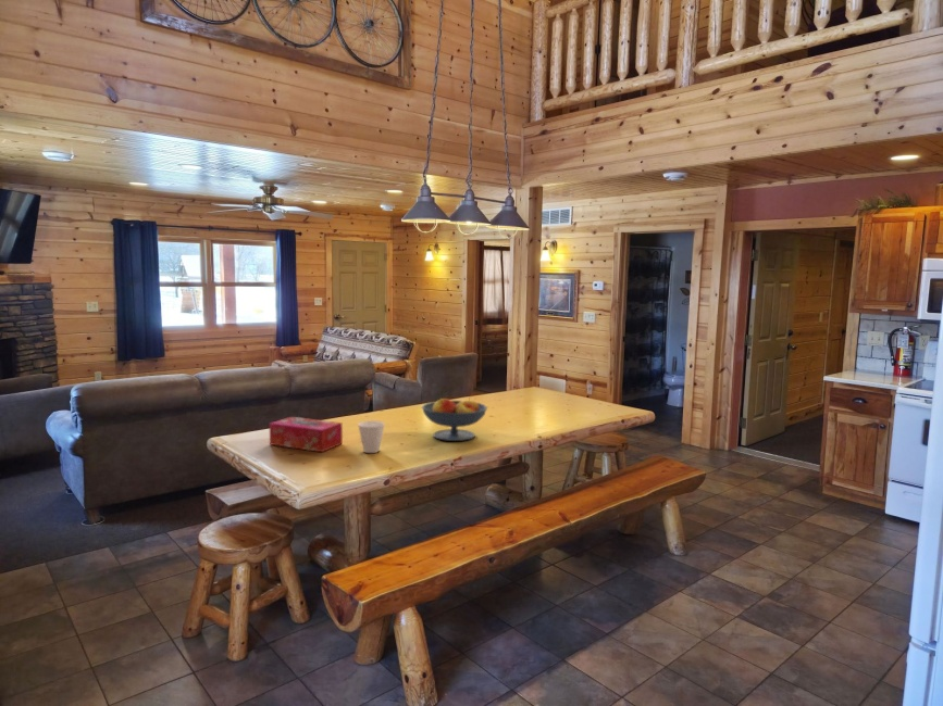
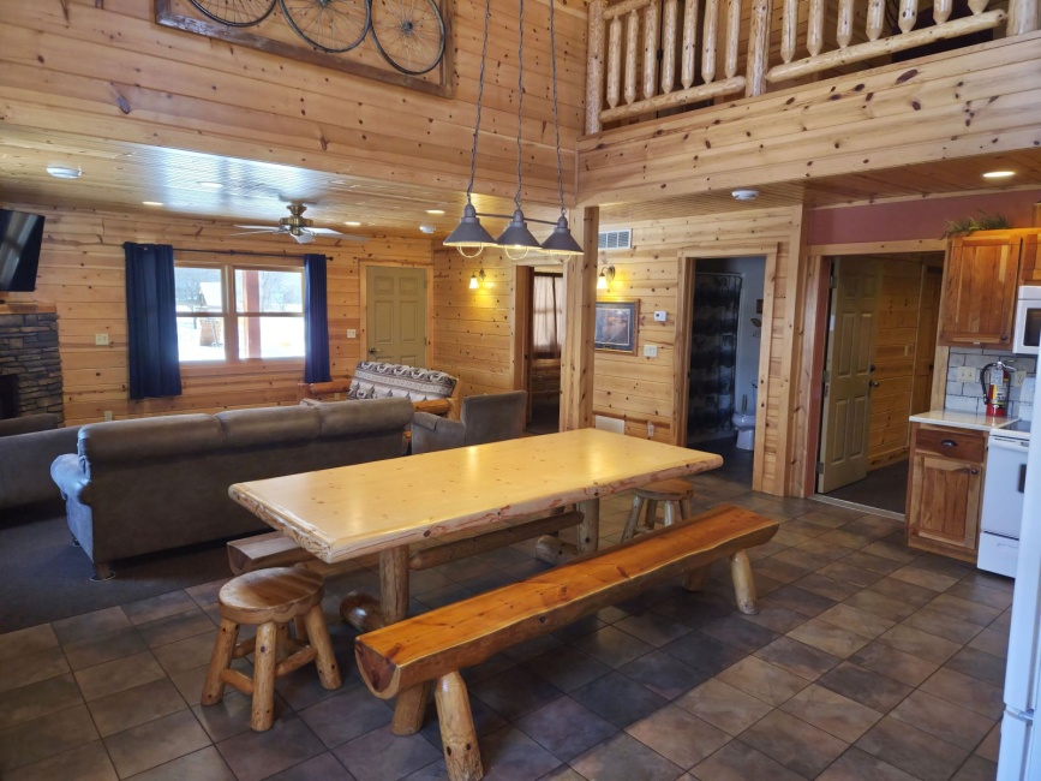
- fruit bowl (454, 416)
- tissue box (306, 433)
- cup (371, 437)
